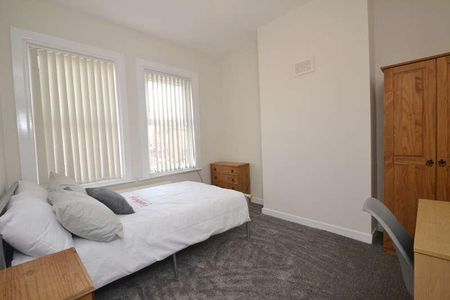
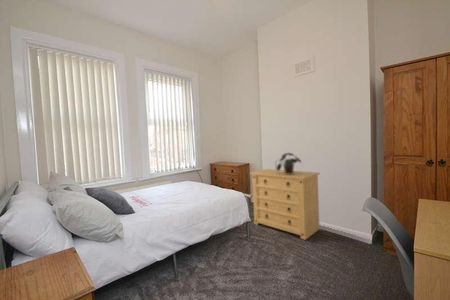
+ dresser (284, 199)
+ potted plant (288, 163)
